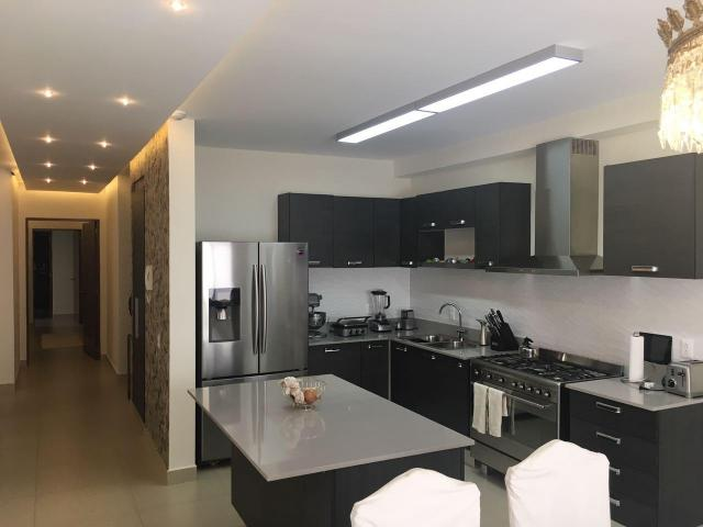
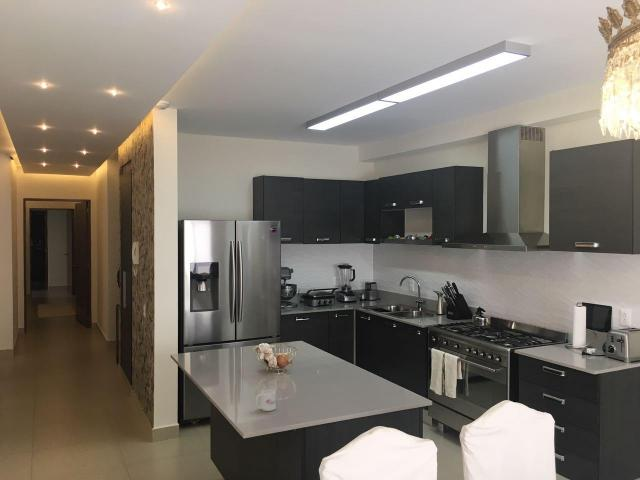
+ mug (265, 400)
